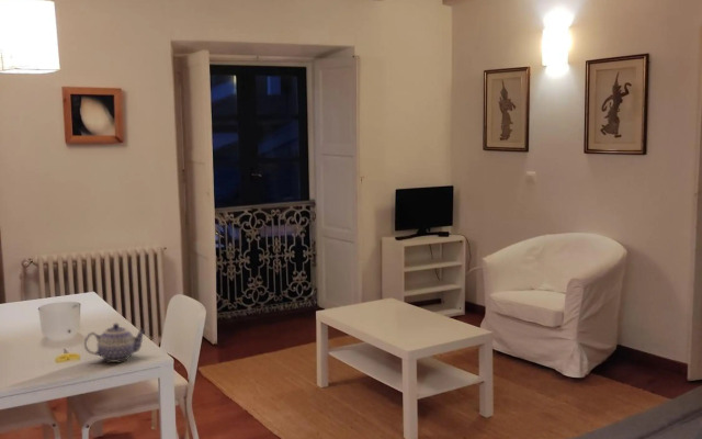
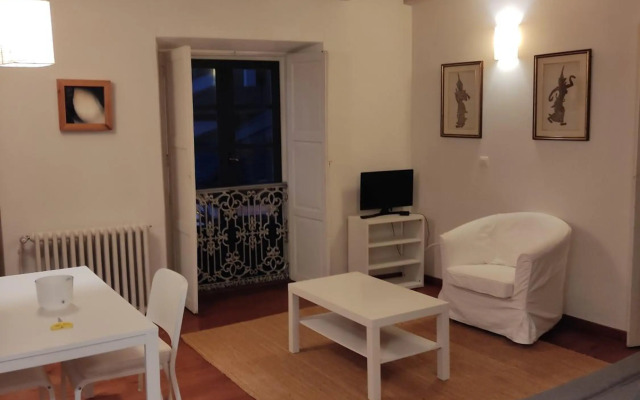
- teapot (115, 340)
